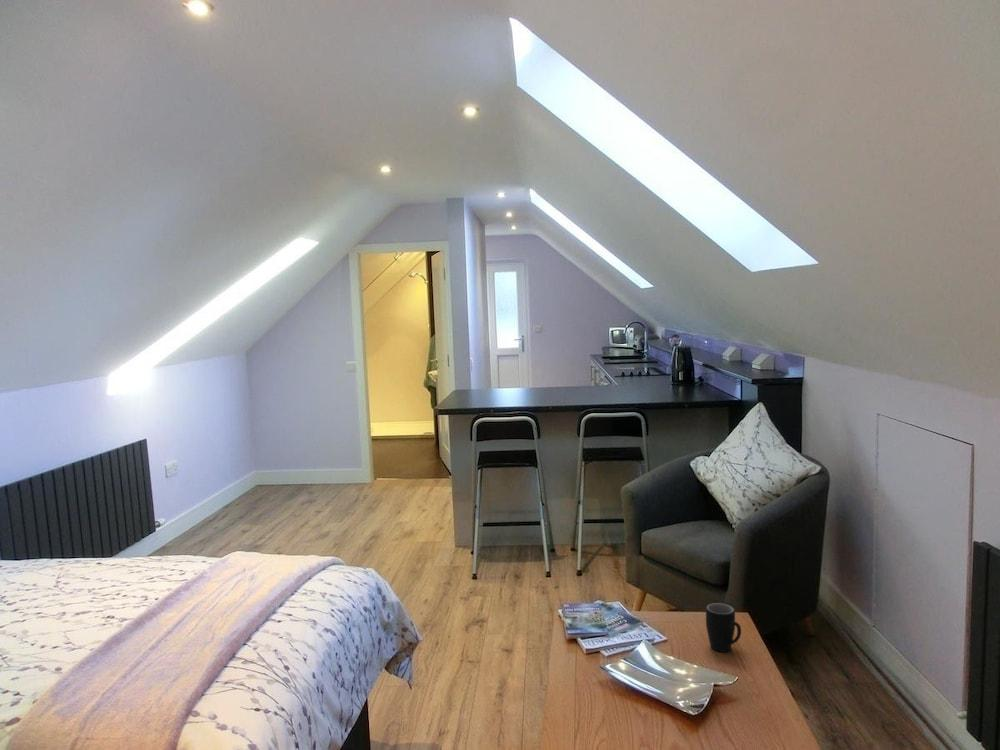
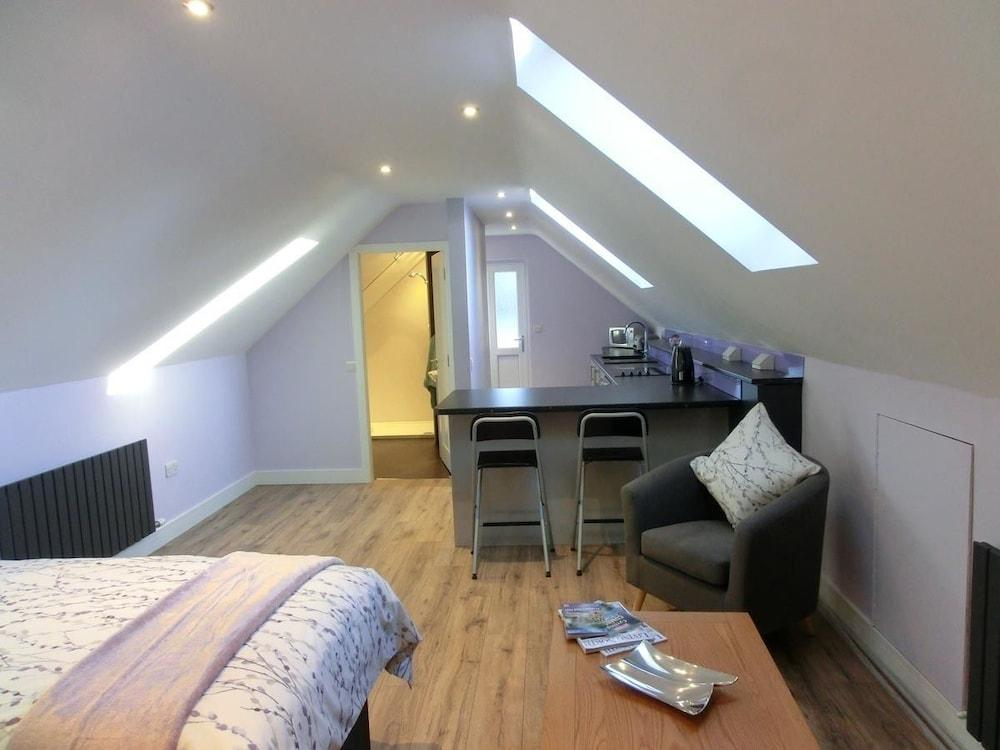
- mug (725, 630)
